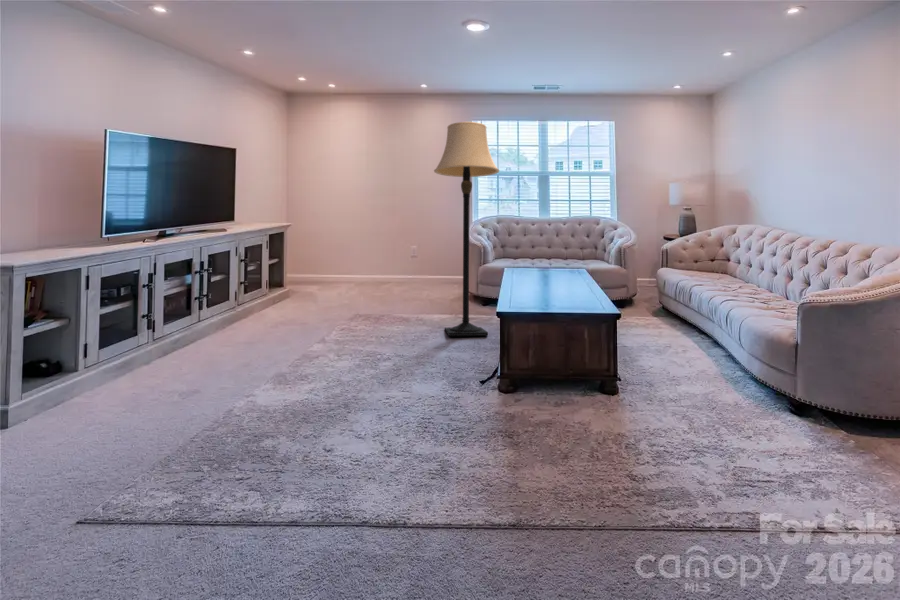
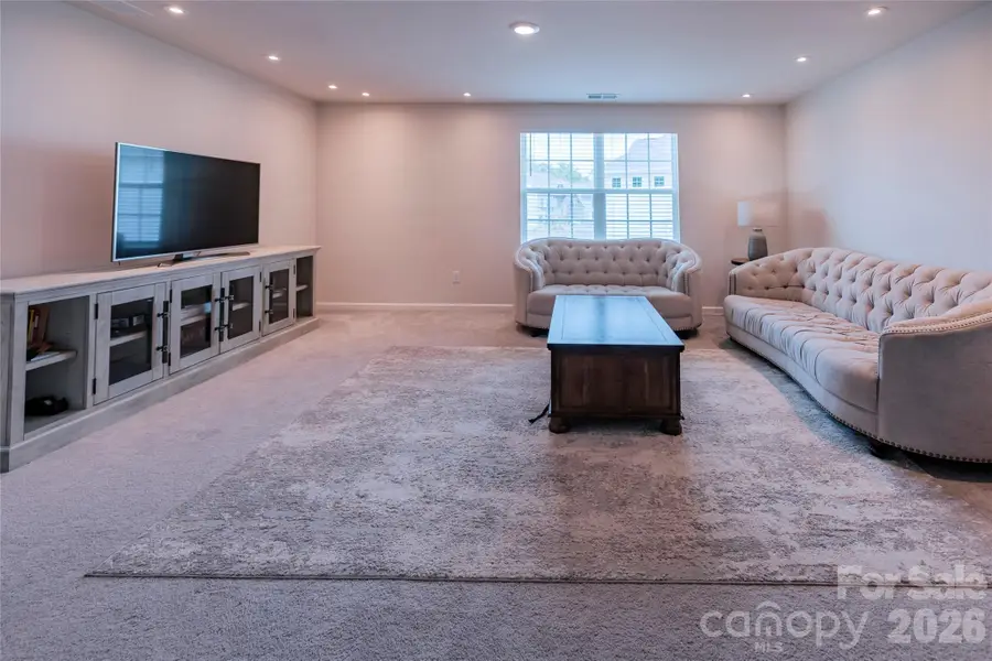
- lamp (466, 231)
